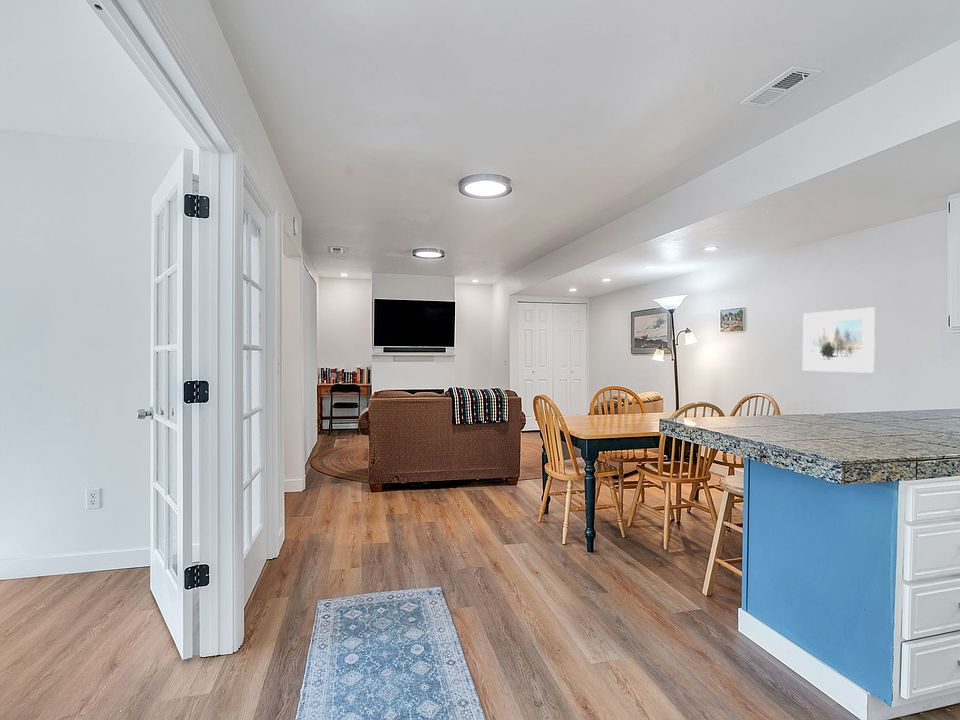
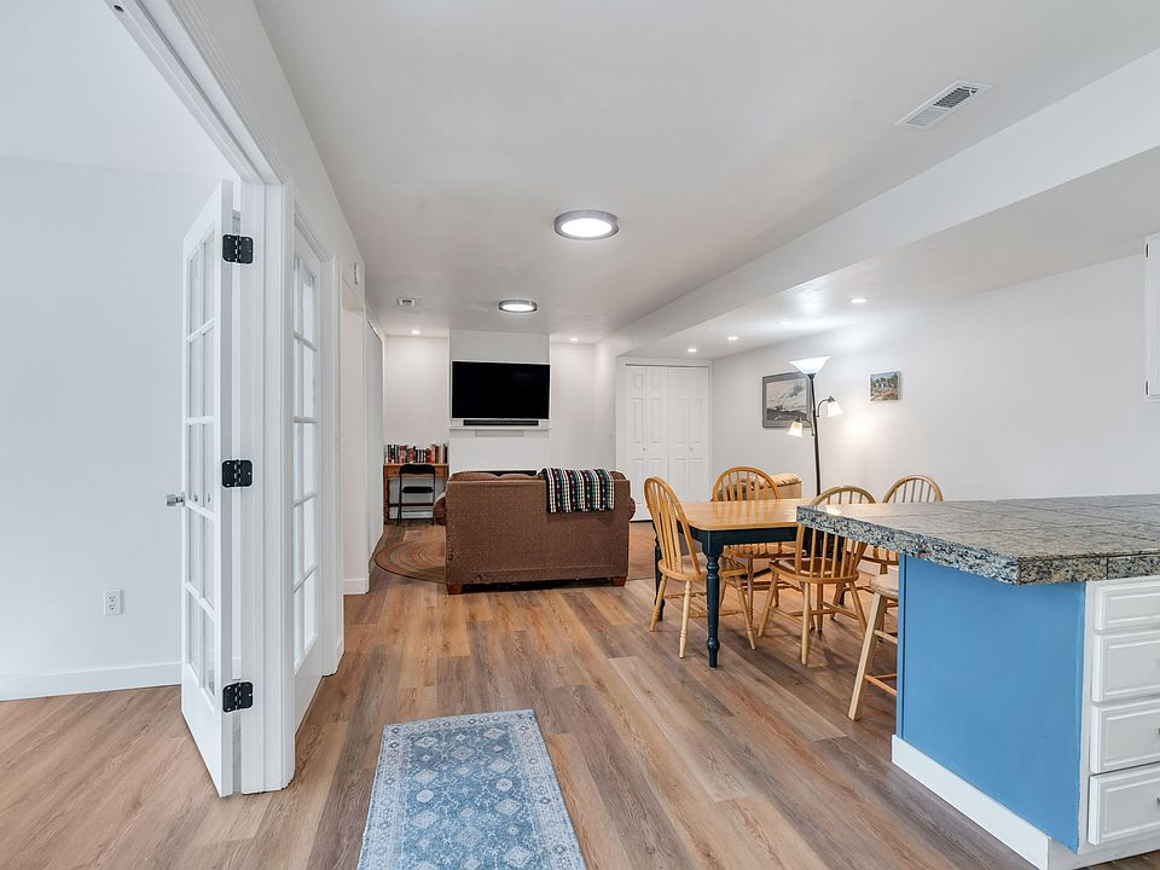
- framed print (836, 341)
